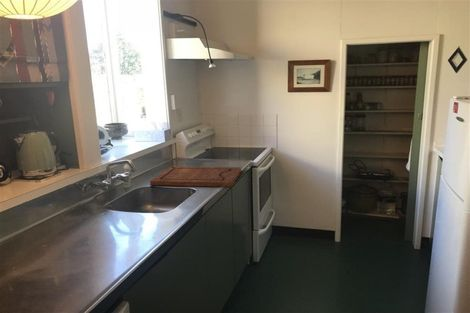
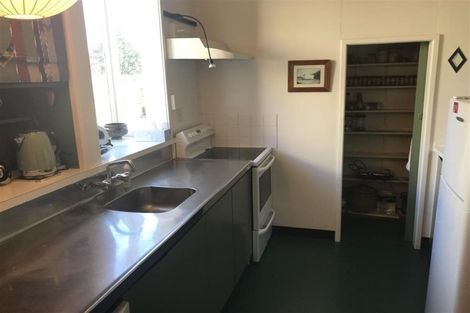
- cutting board (198, 175)
